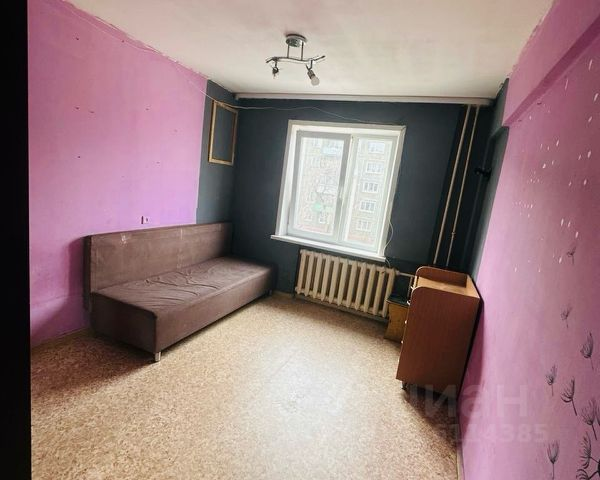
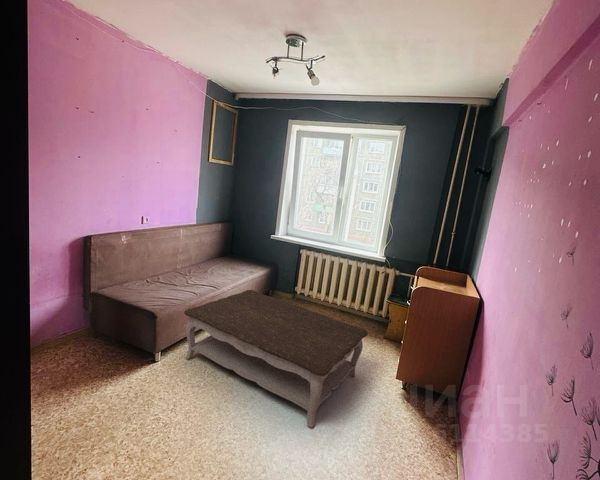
+ coffee table (274, 343)
